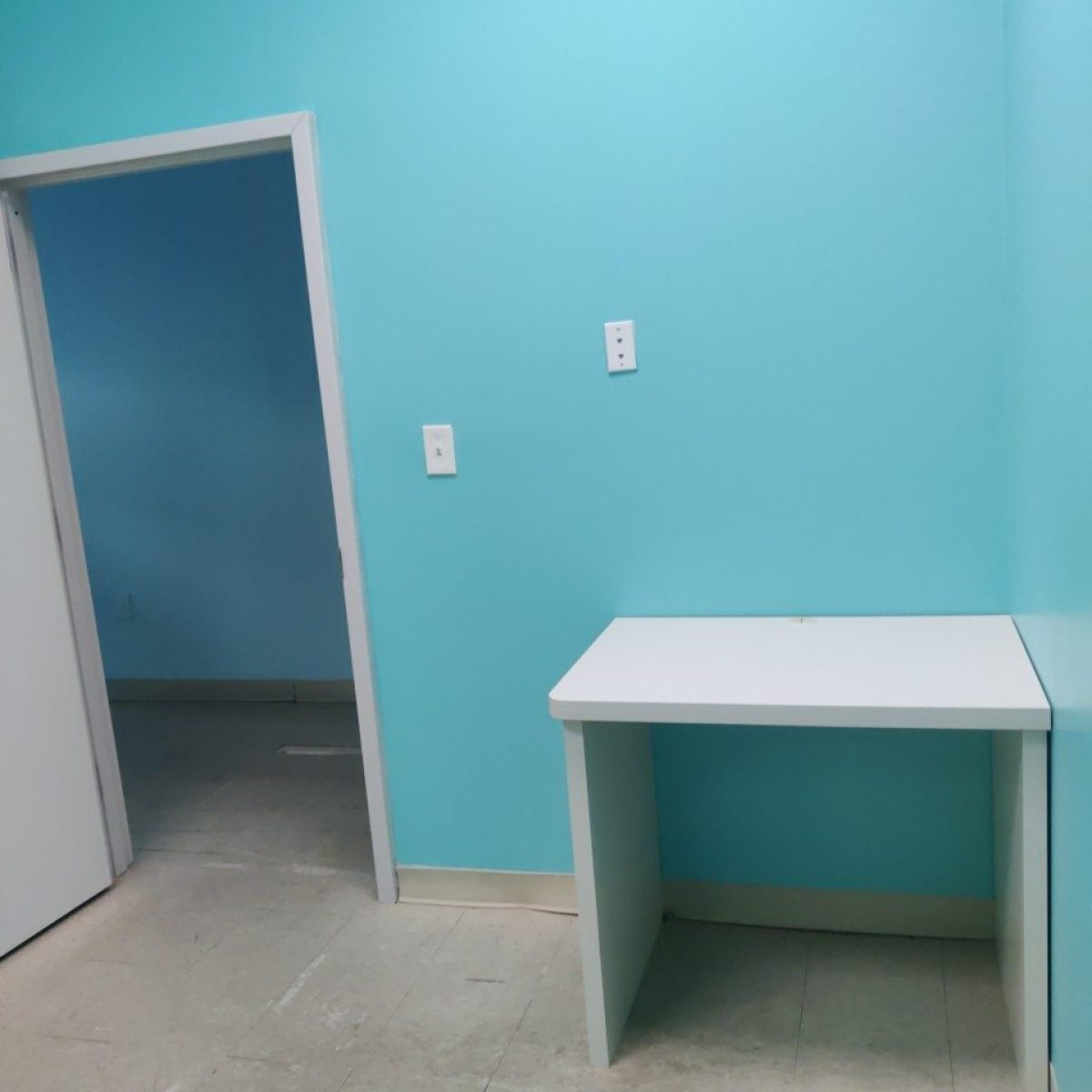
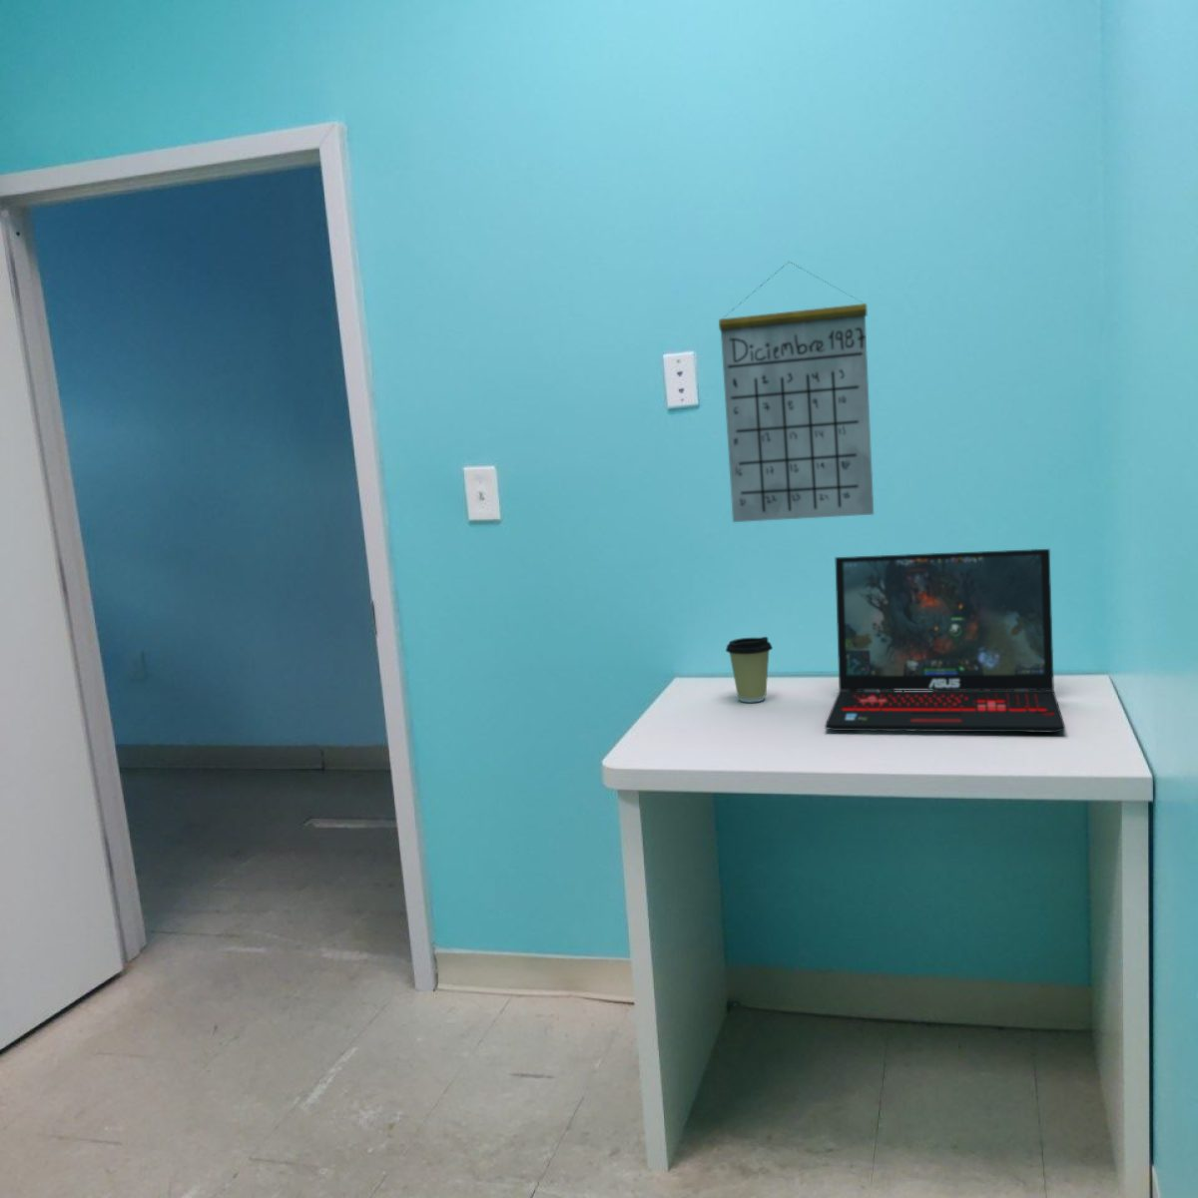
+ coffee cup (749, 669)
+ calendar (795, 392)
+ laptop (939, 637)
